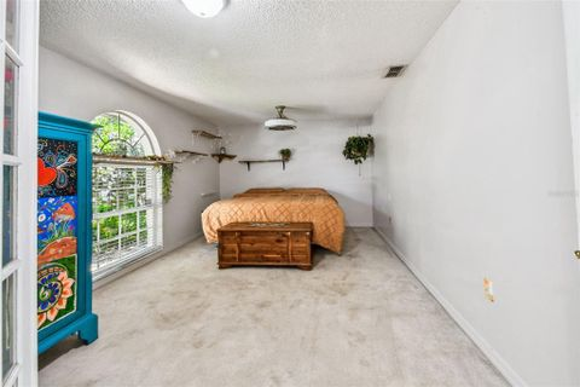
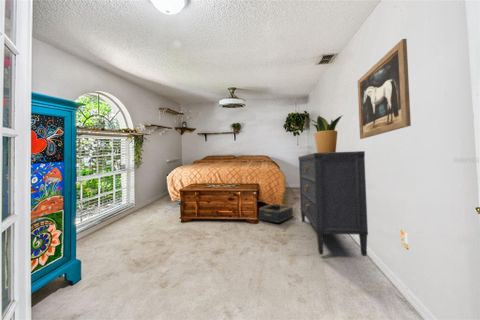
+ dresser (325, 195)
+ basket (276, 212)
+ wall art (378, 98)
+ potted plant (325, 134)
